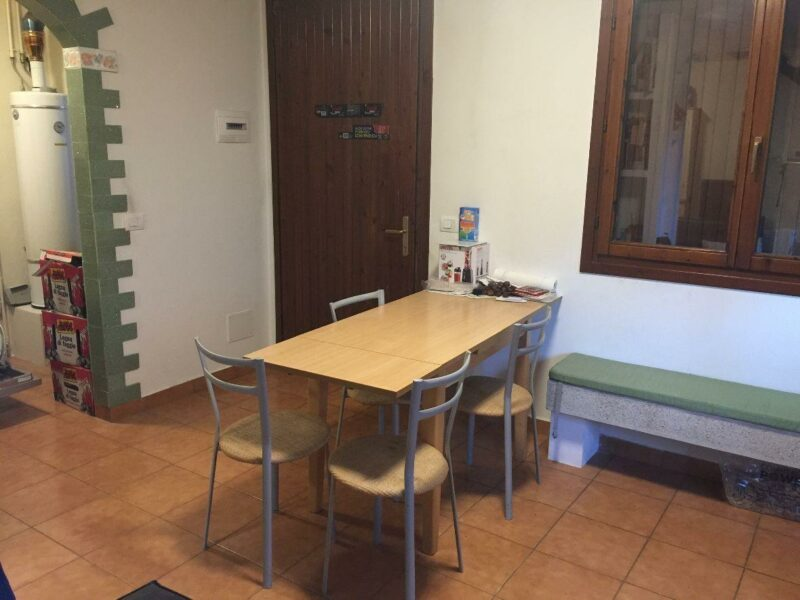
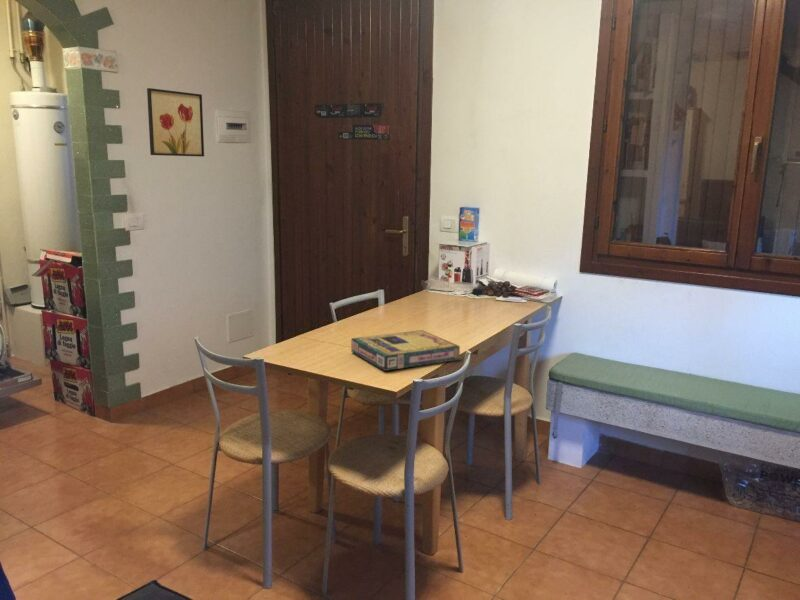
+ video game box (404, 348)
+ wall art (176, 123)
